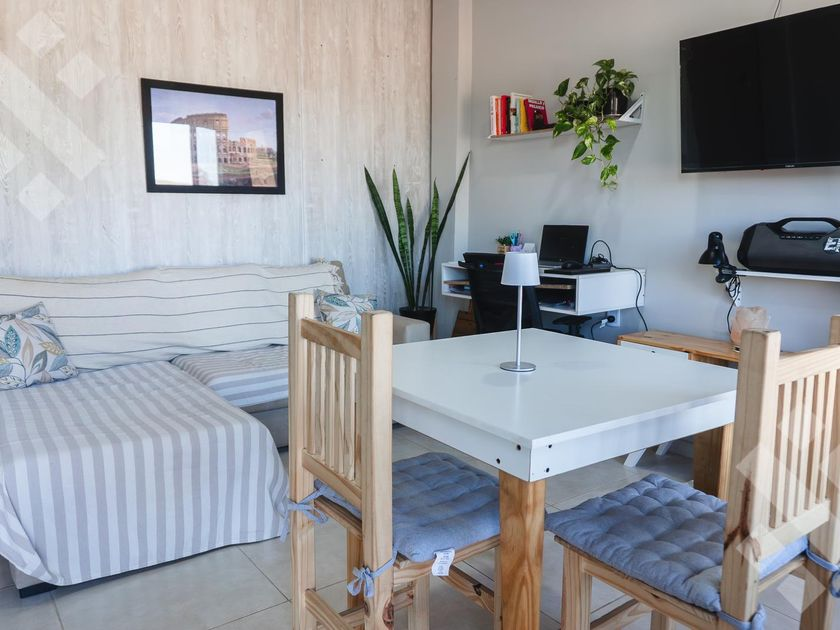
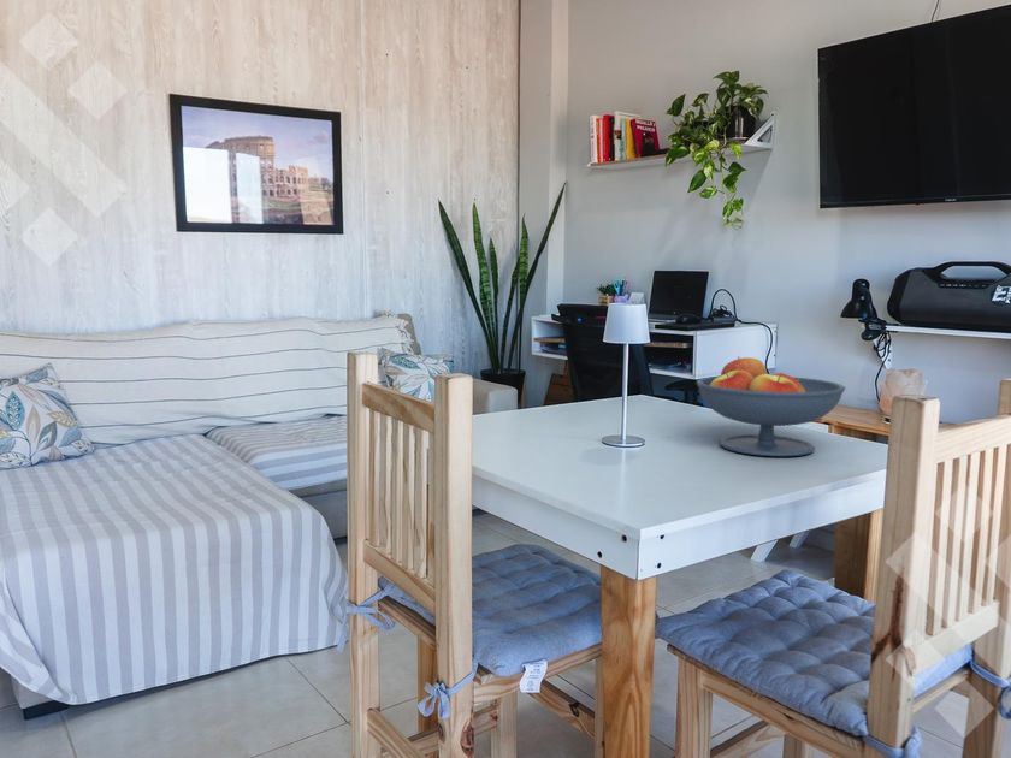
+ fruit bowl (768, 403)
